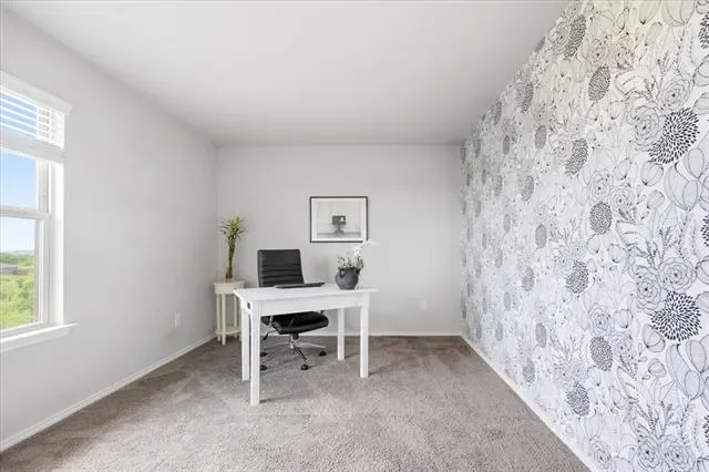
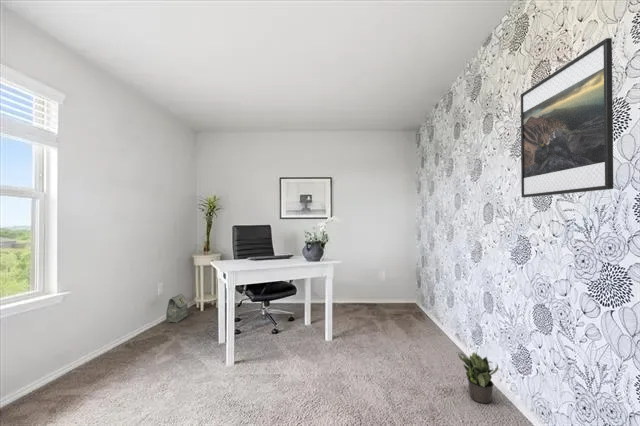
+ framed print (558, 132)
+ bag (177, 307)
+ potted plant (479, 372)
